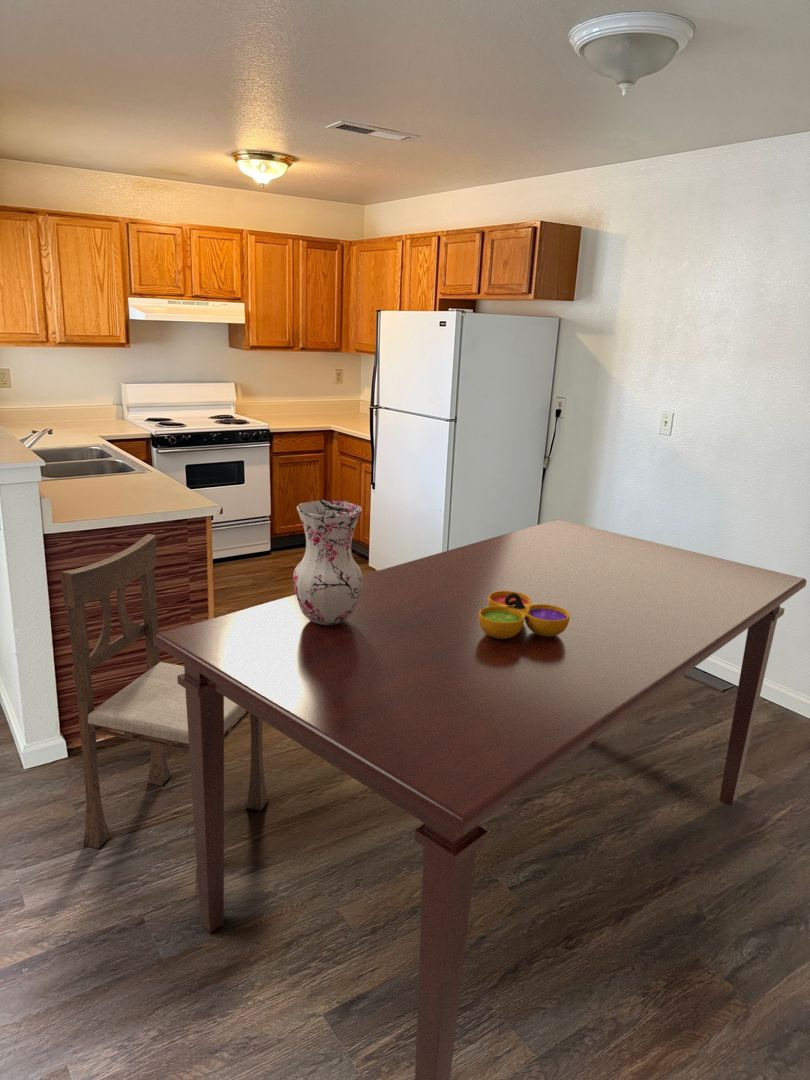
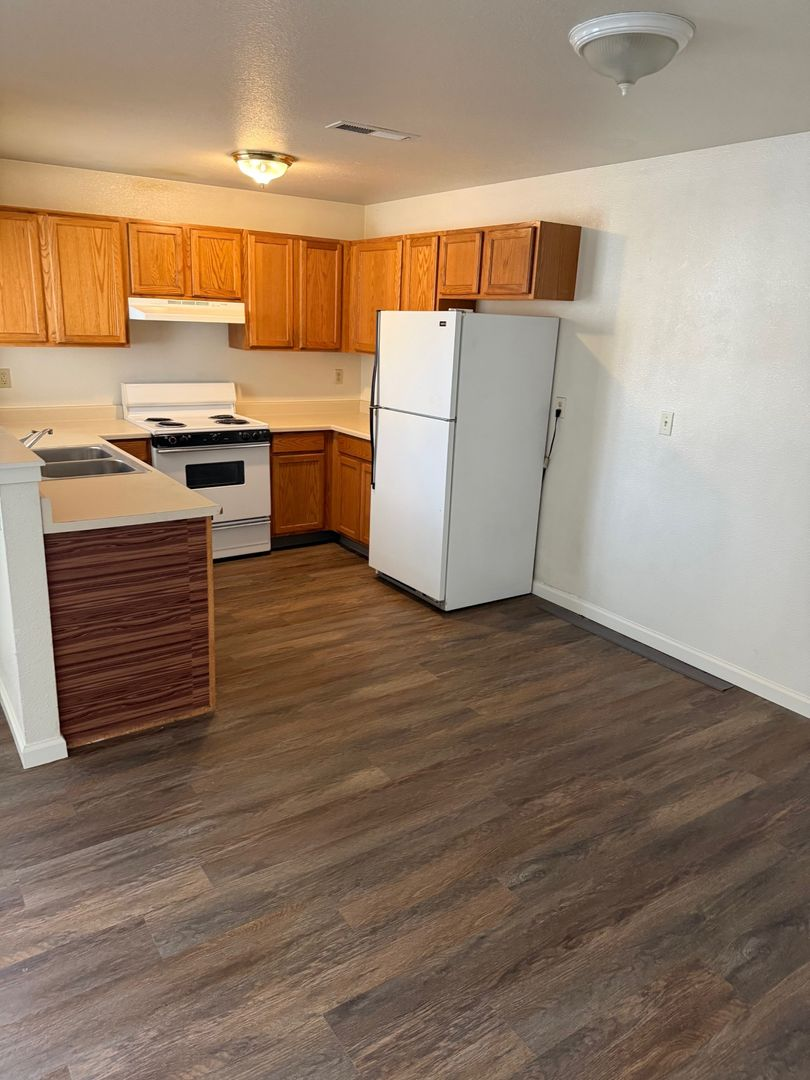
- decorative bowl (516, 607)
- dining chair (175, 697)
- dining table (517, 734)
- vase (328, 564)
